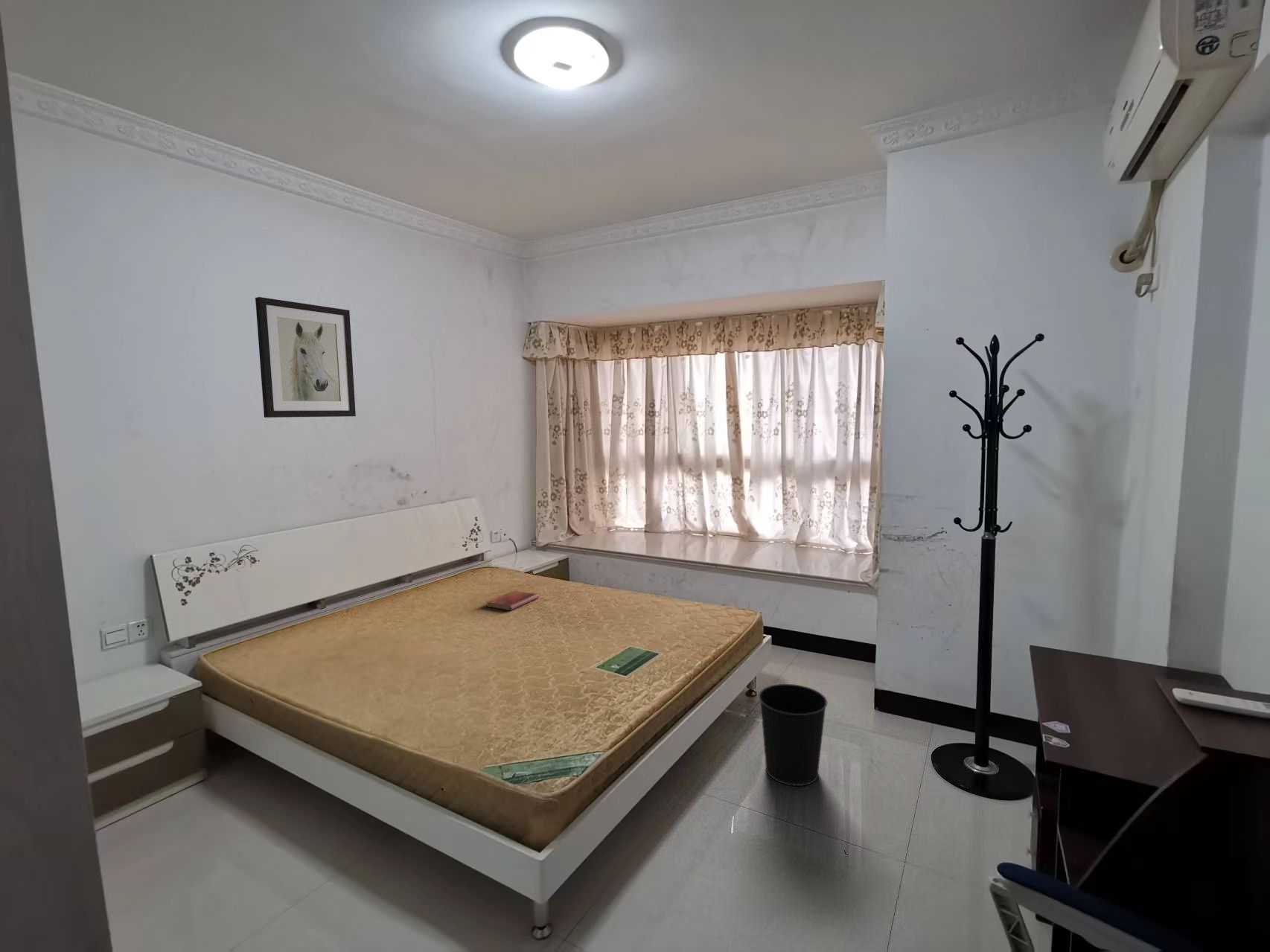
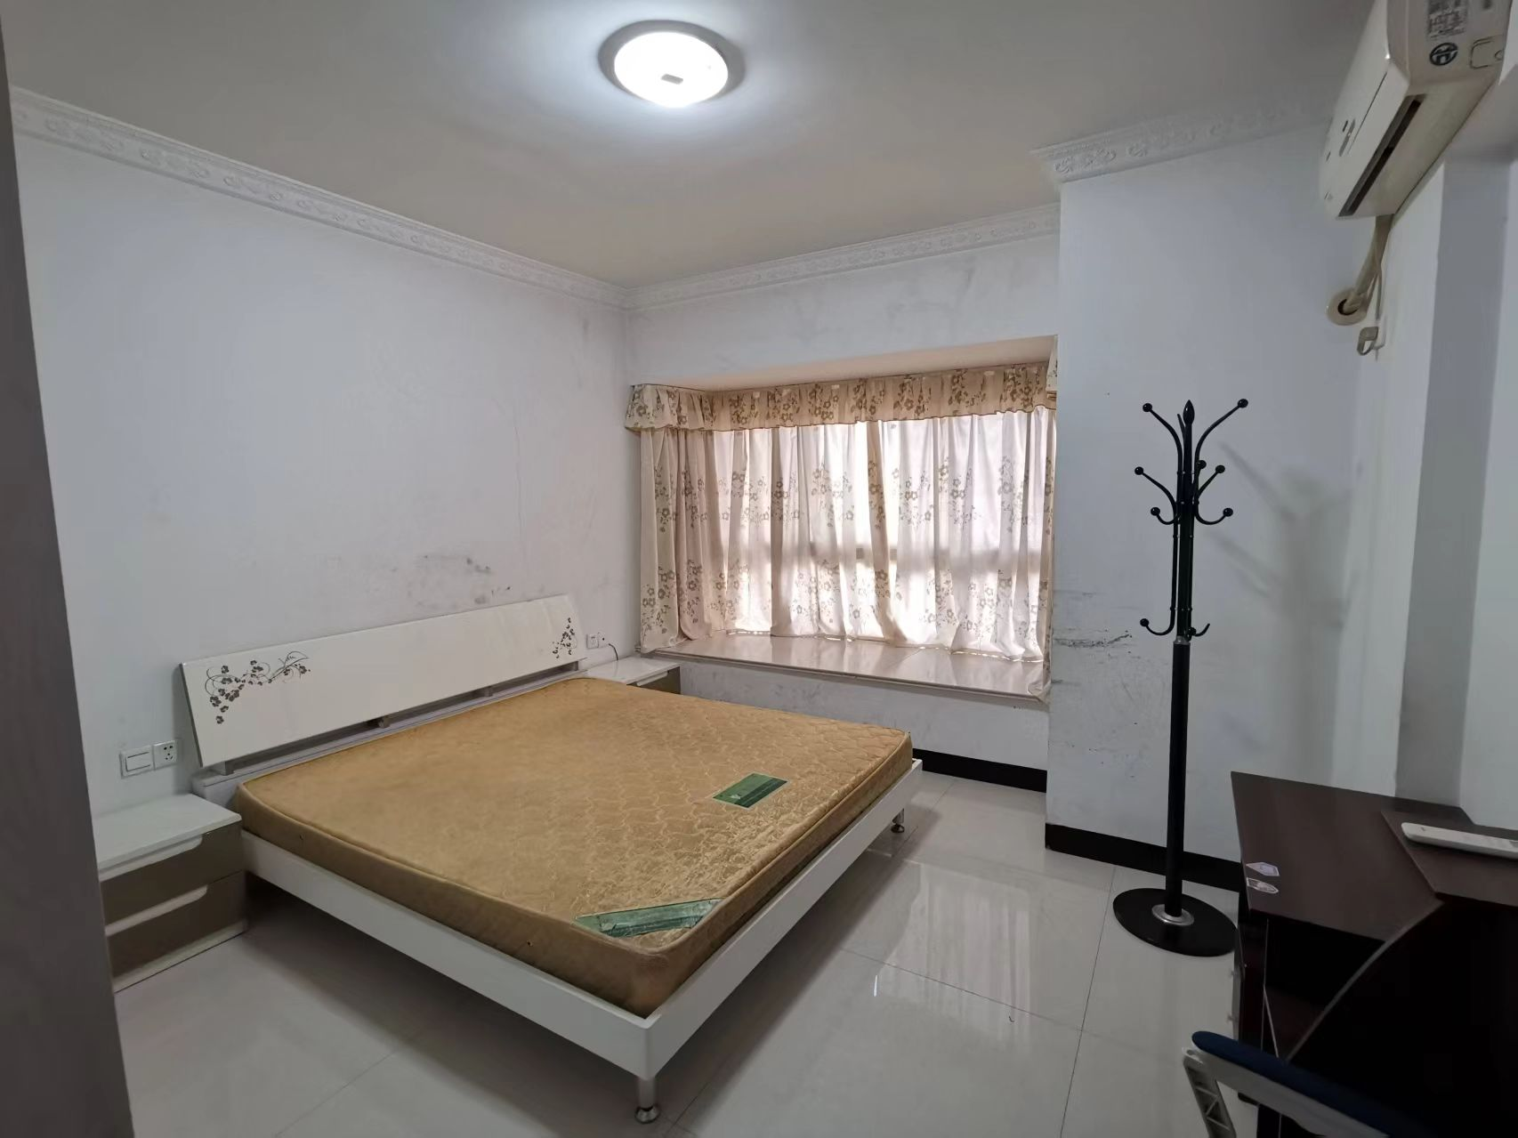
- wastebasket (792, 735)
- diary (513, 600)
- wall art (309, 361)
